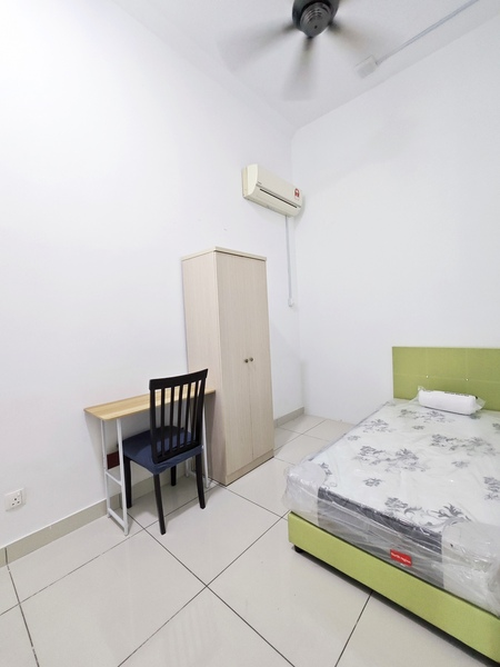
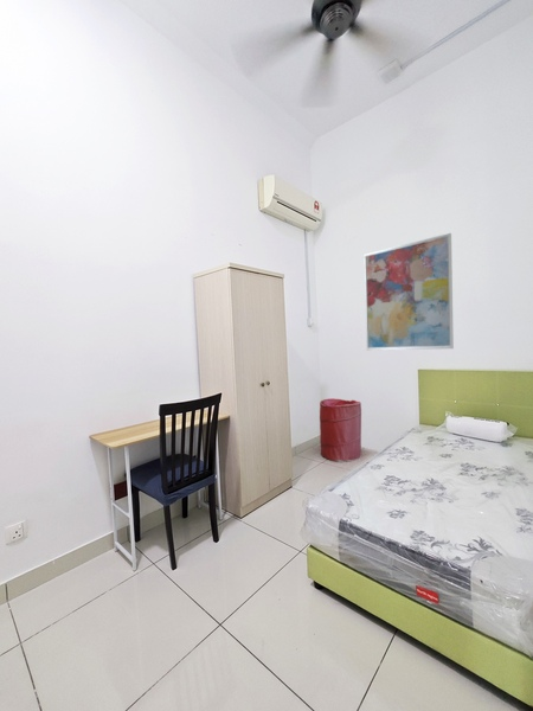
+ wall art (404, 297)
+ laundry hamper (340, 427)
